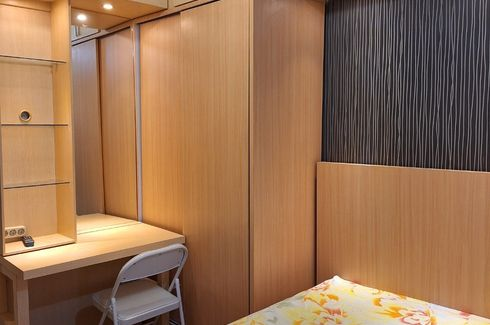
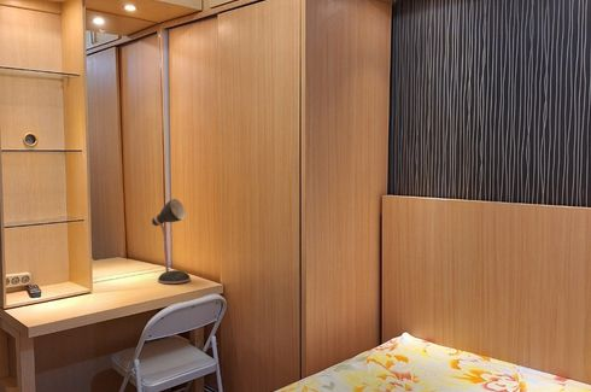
+ desk lamp (165, 239)
